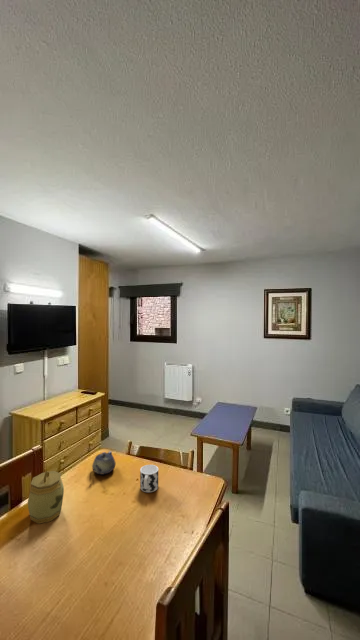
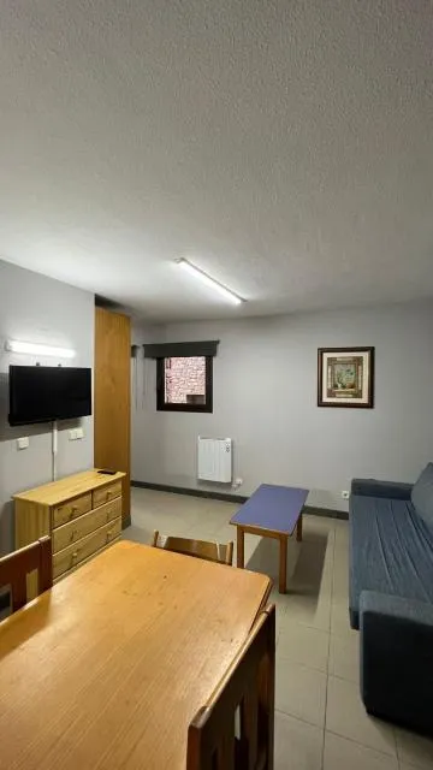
- jar (46, 492)
- teapot (103, 462)
- cup (148, 479)
